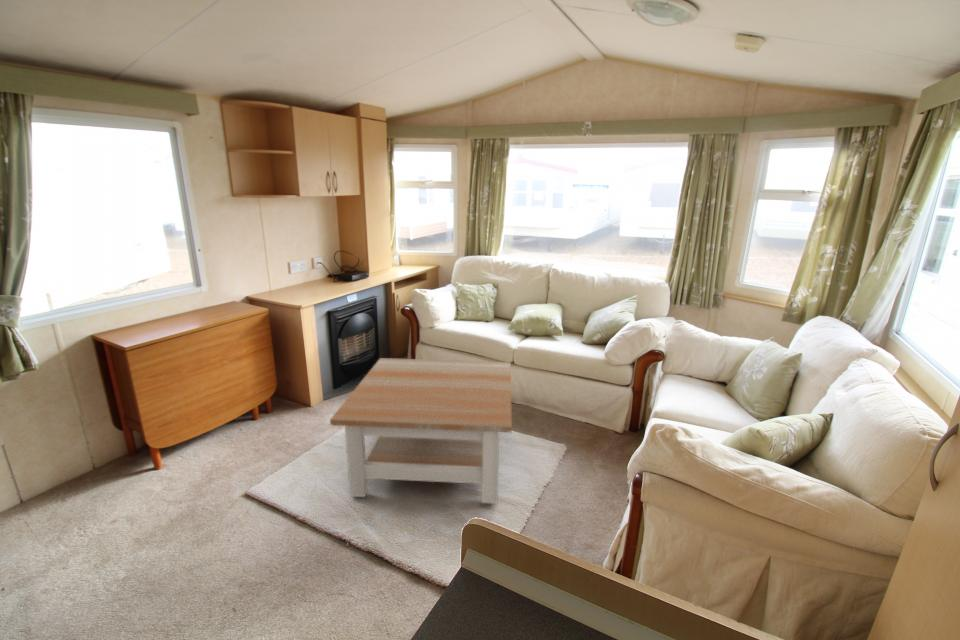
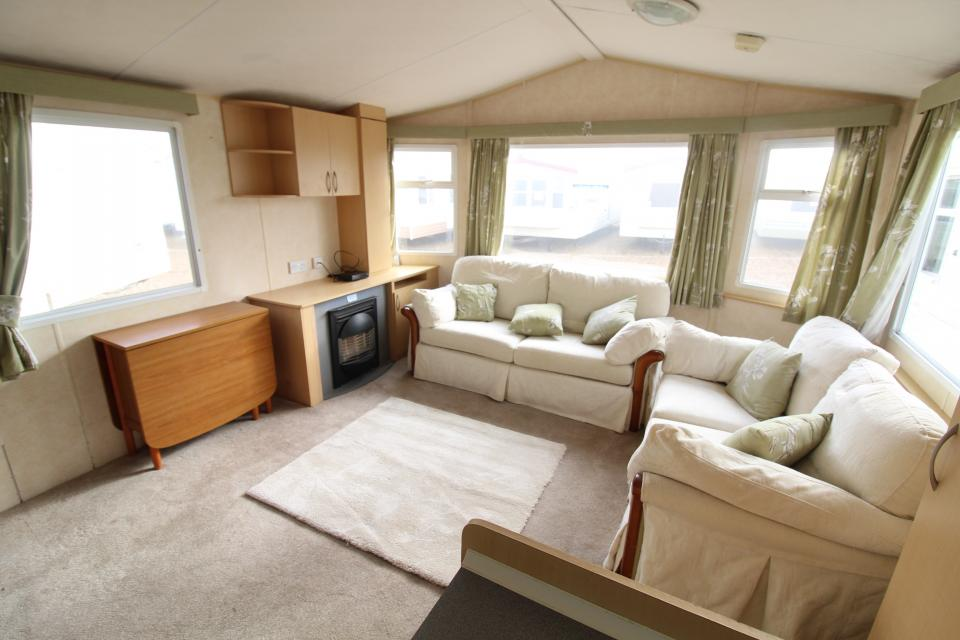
- coffee table (434, 421)
